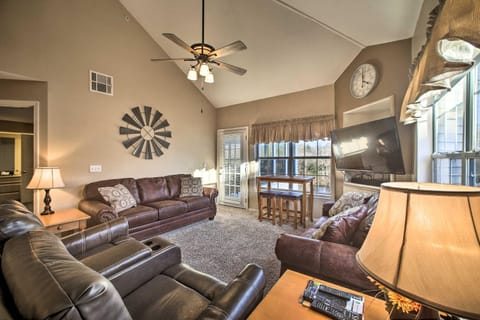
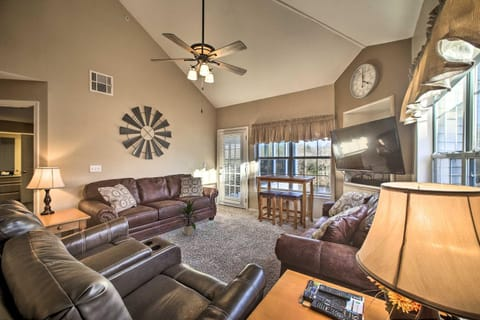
+ indoor plant (188, 217)
